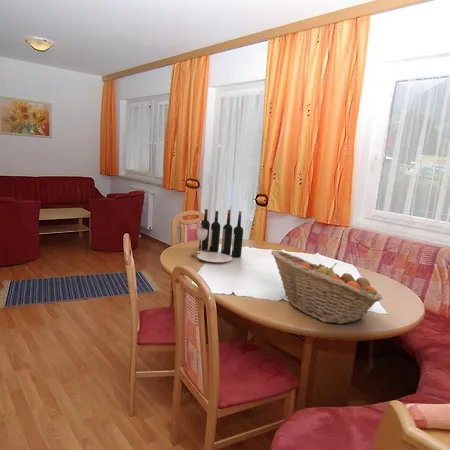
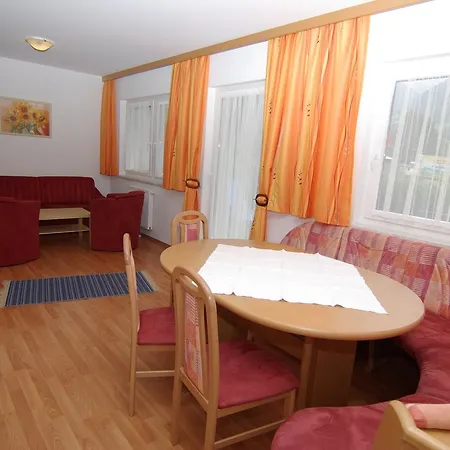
- fruit basket (321, 282)
- wine bottle (212, 233)
